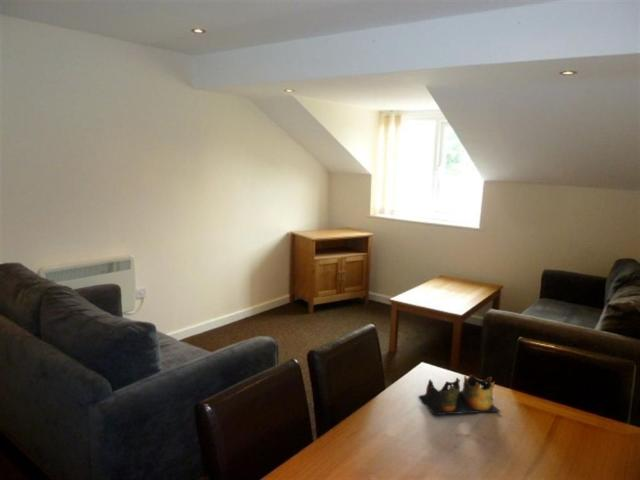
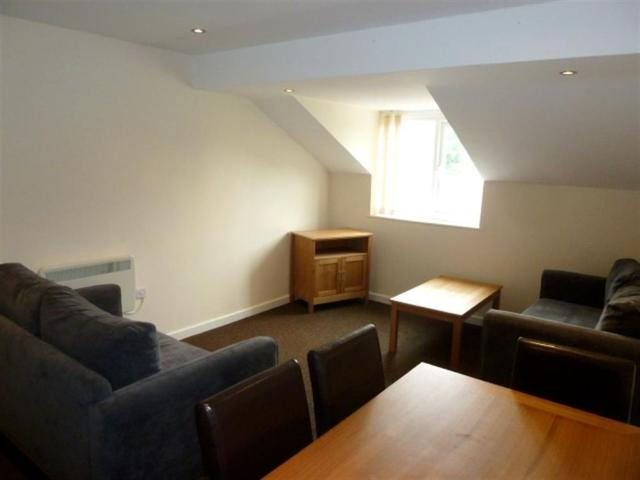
- decorative bowl (459, 391)
